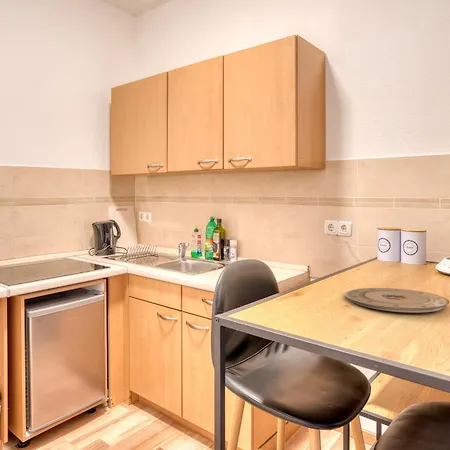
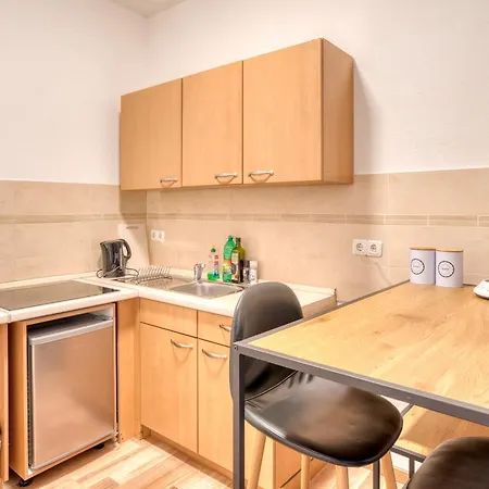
- plate (394, 299)
